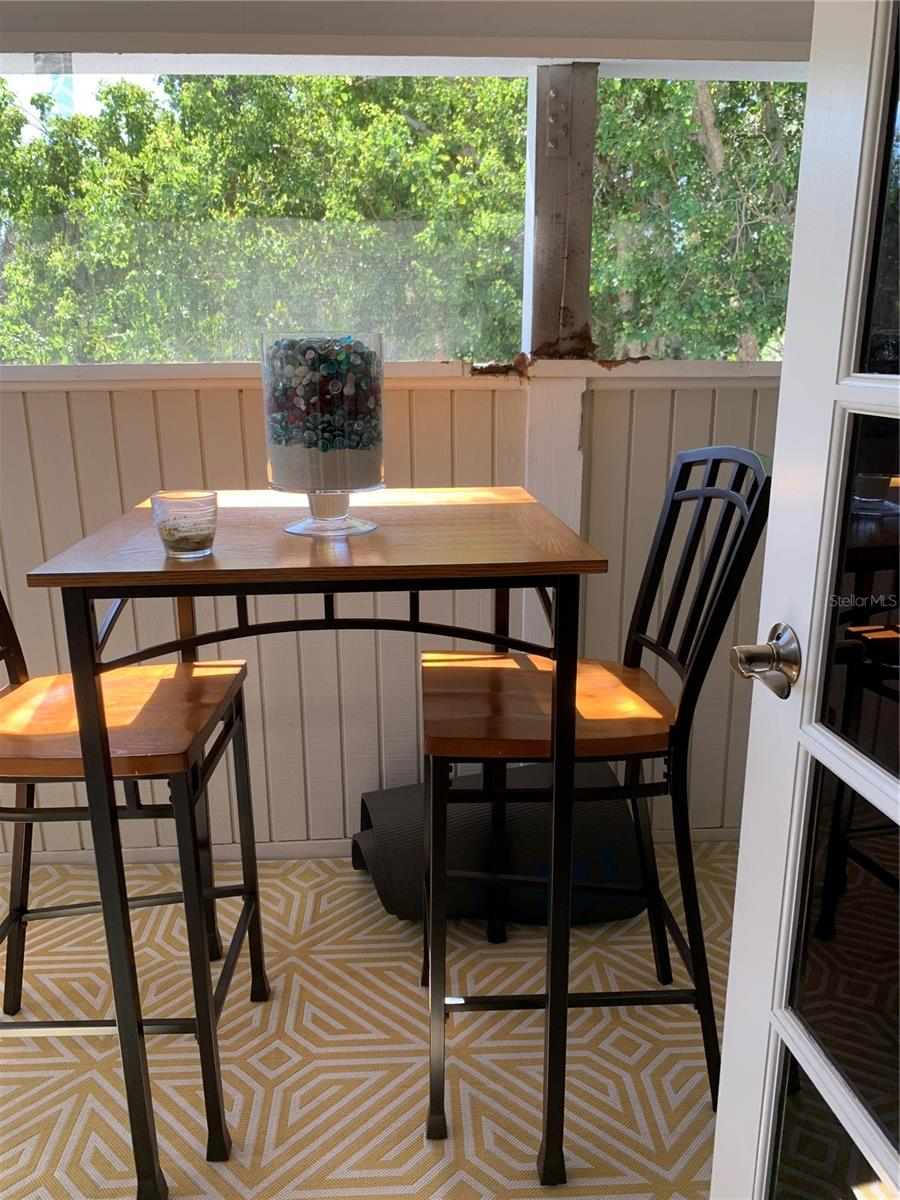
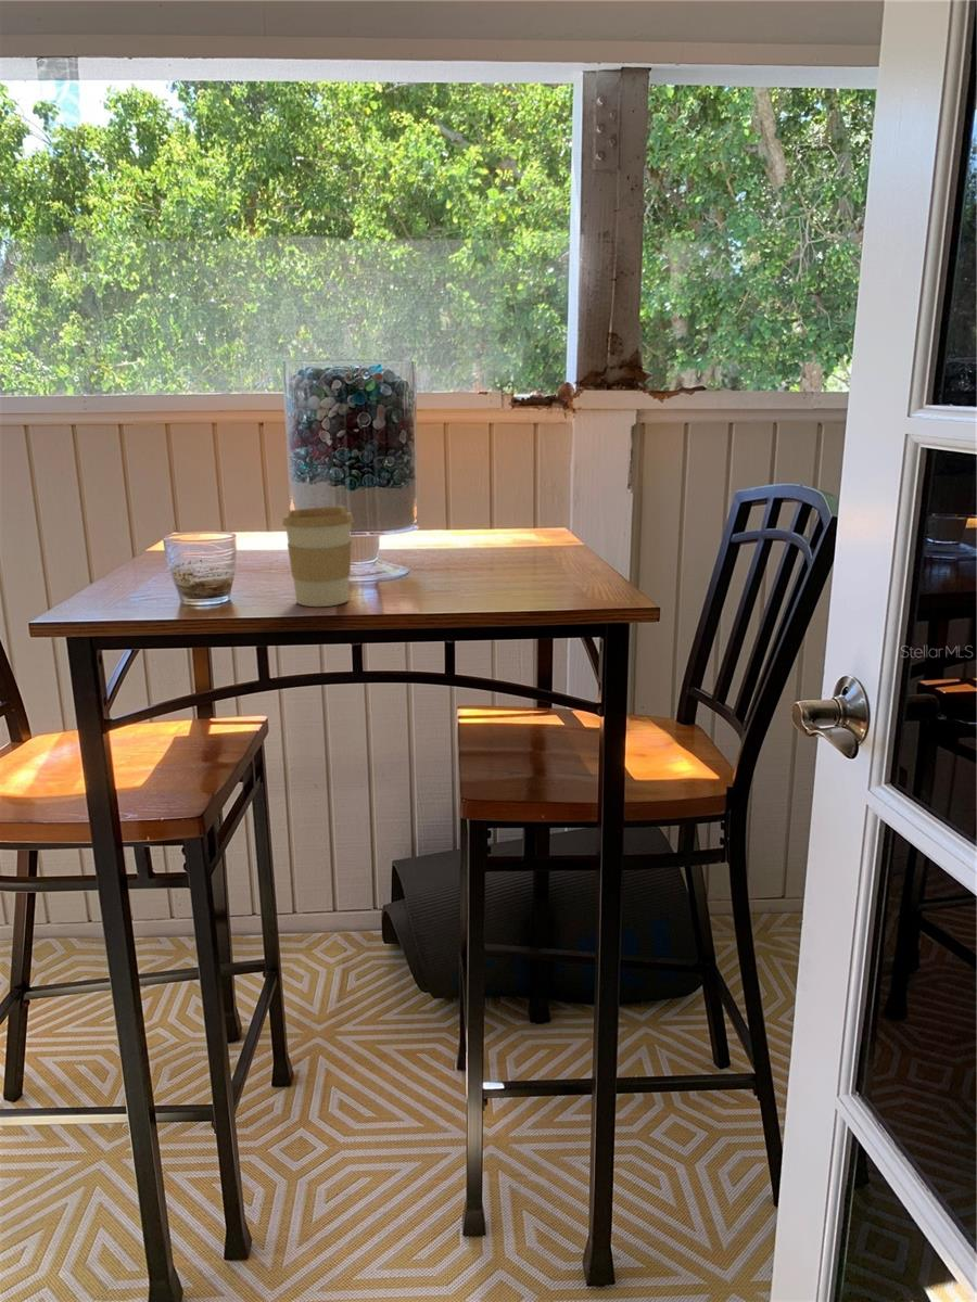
+ coffee cup (319, 553)
